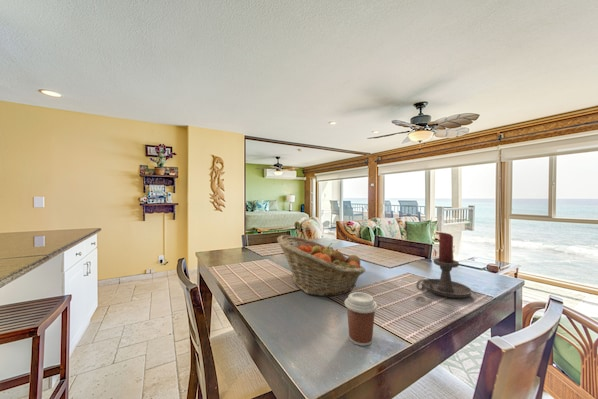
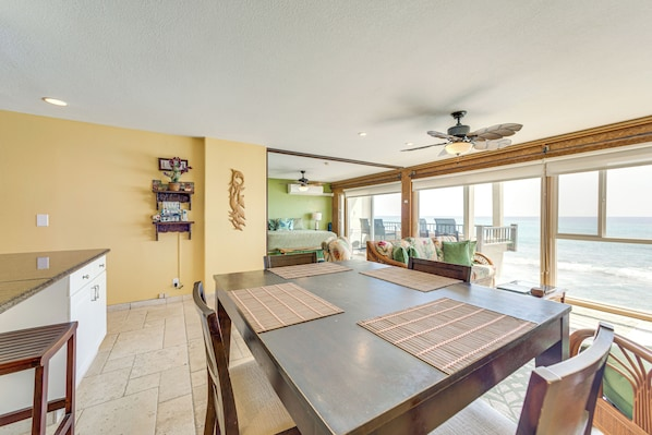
- candle holder (440, 262)
- fruit basket (318, 259)
- coffee cup (360, 317)
